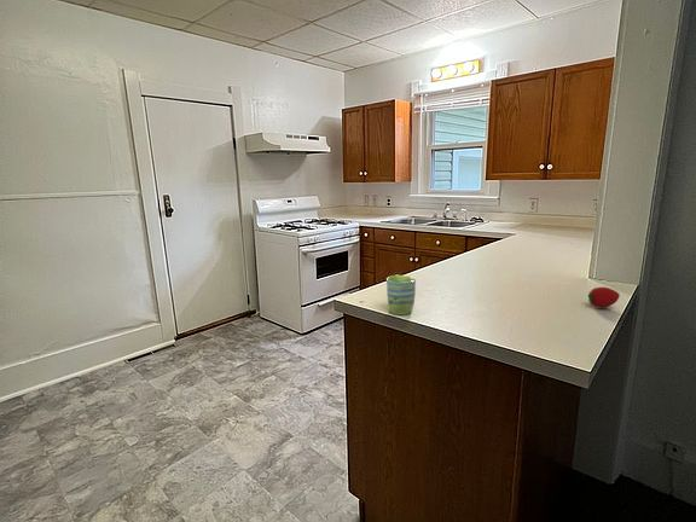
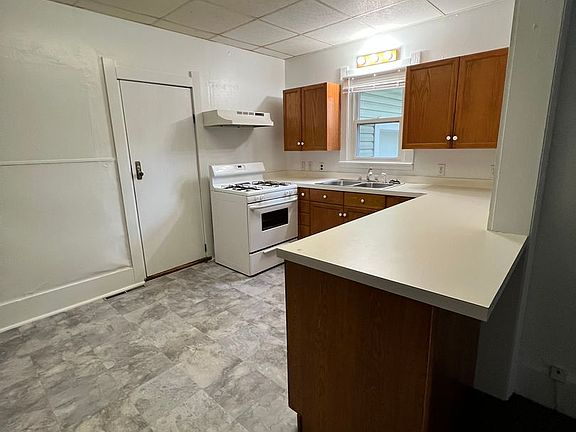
- fruit (603, 297)
- mug (402, 292)
